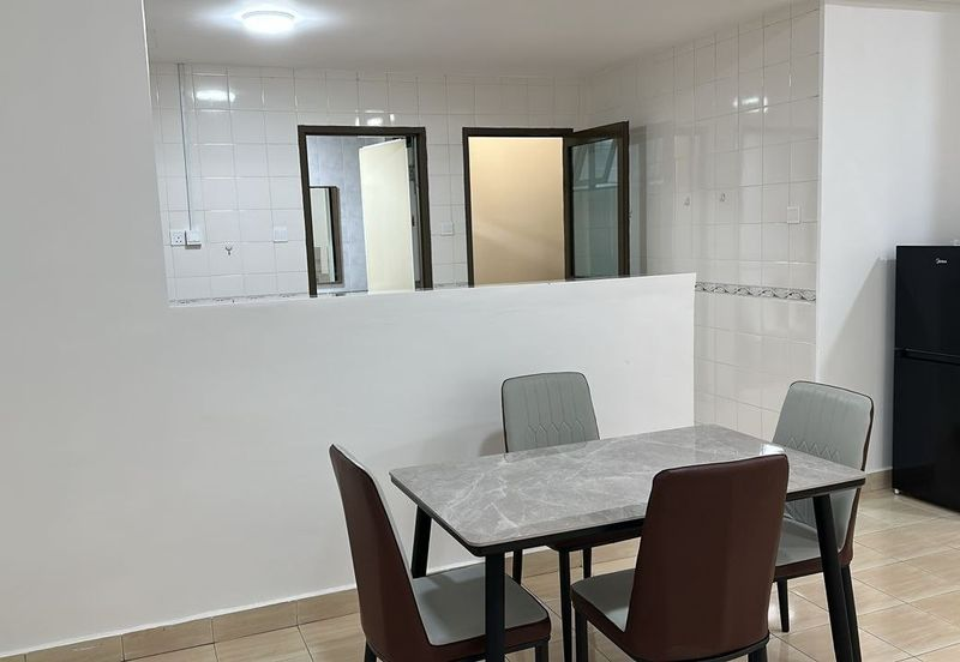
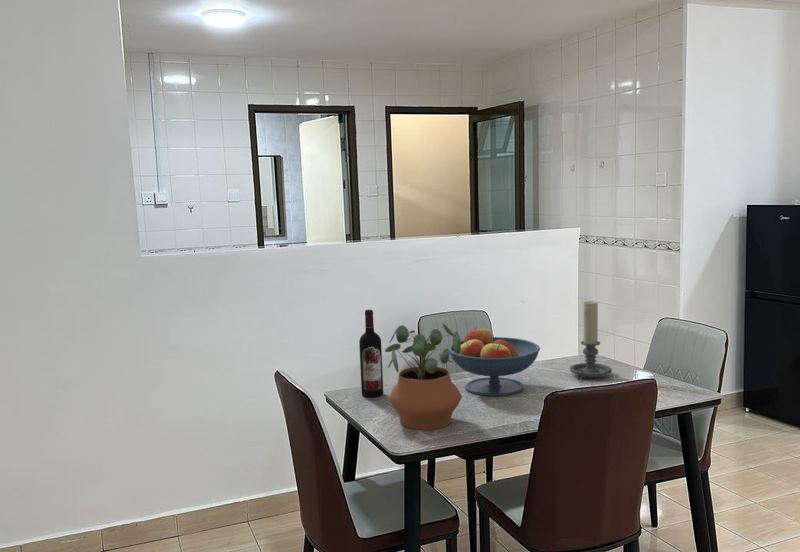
+ wine bottle (370, 352)
+ candle holder (588, 338)
+ potted plant (417, 371)
+ fruit bowl (493, 360)
